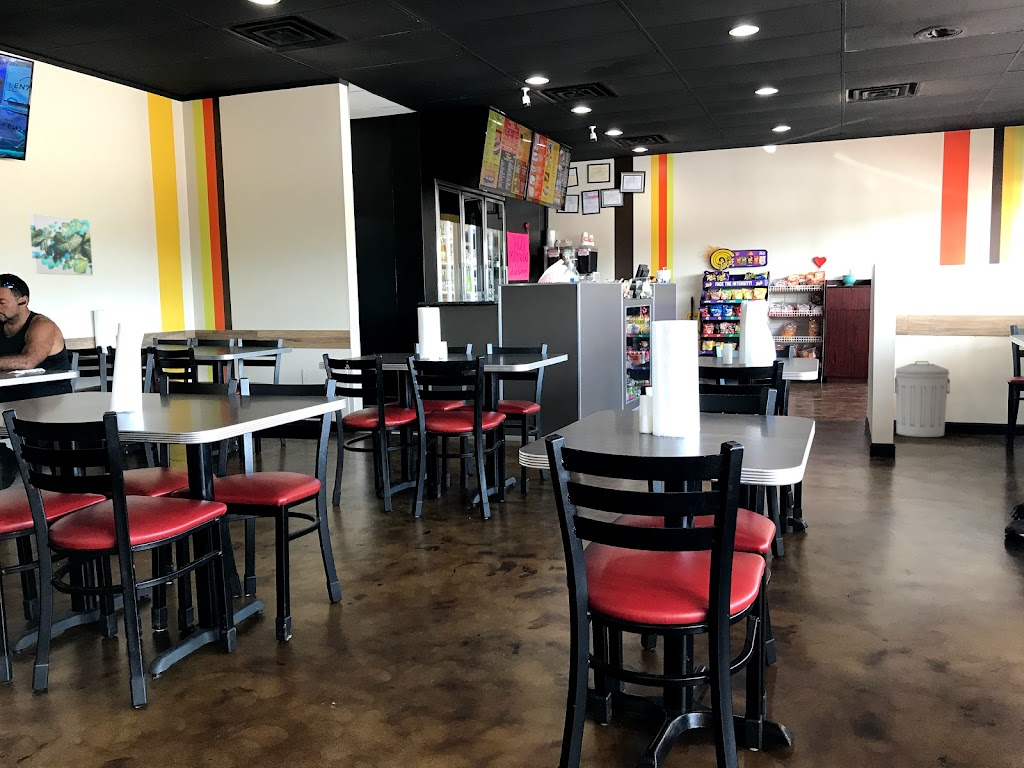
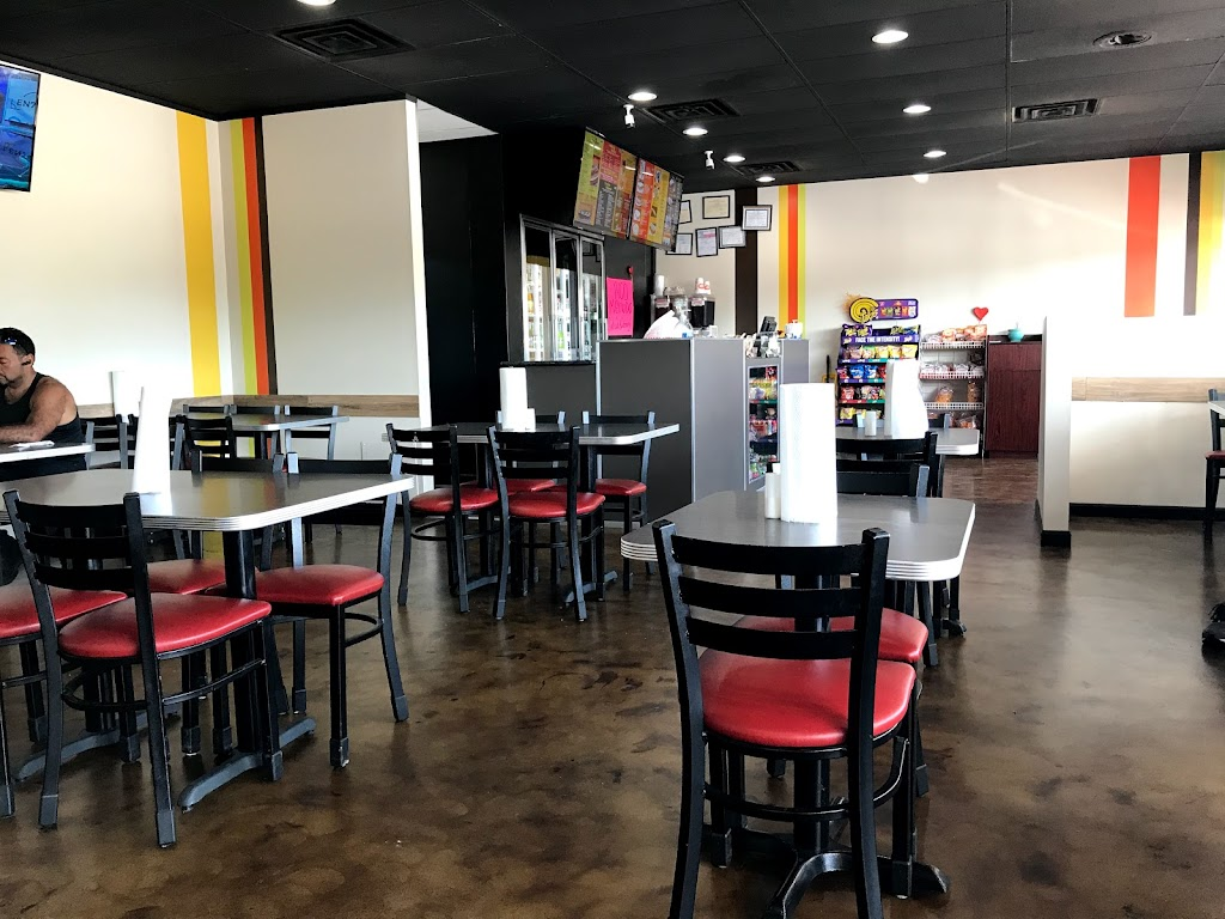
- wall art (62, 246)
- trash can (921, 397)
